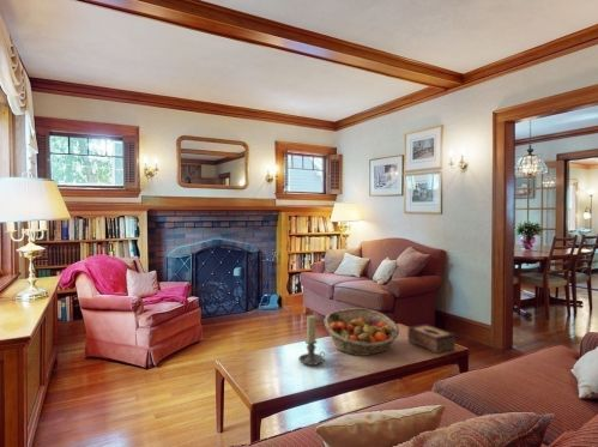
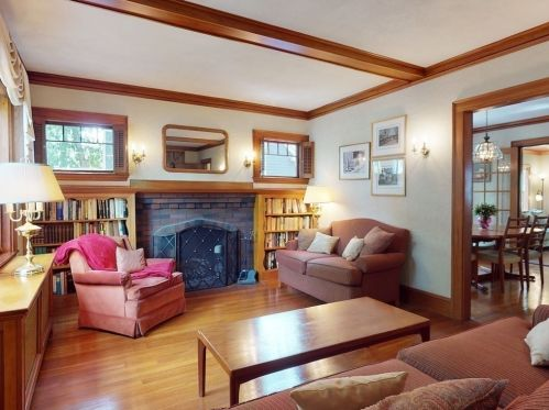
- fruit basket (361, 331)
- tissue box (430, 338)
- candle holder (313, 338)
